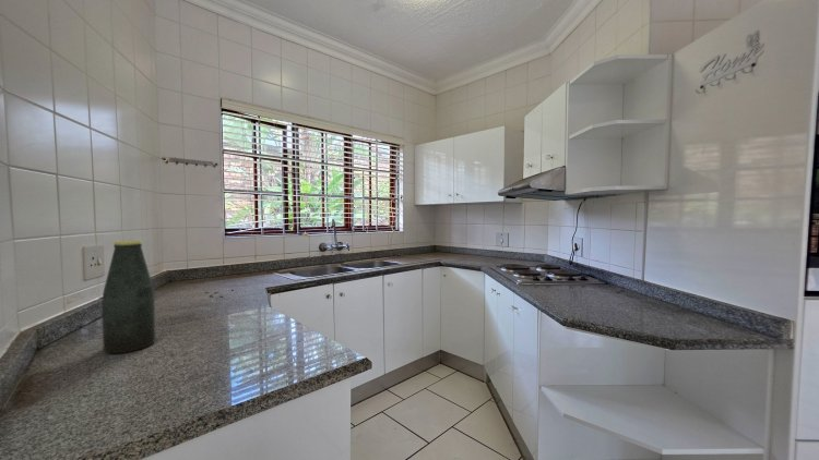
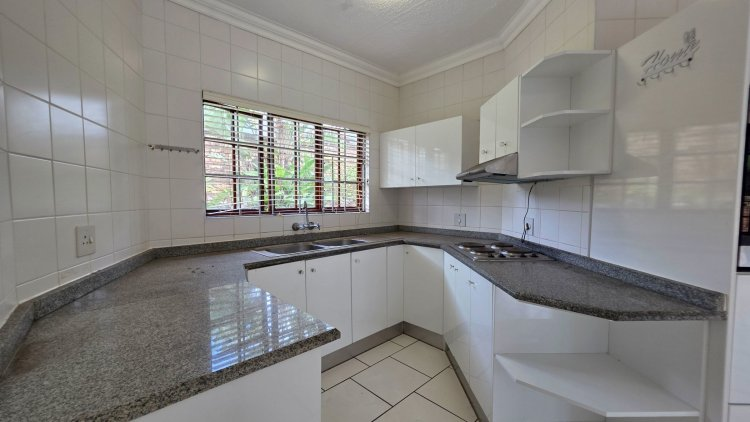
- bottle (129, 293)
